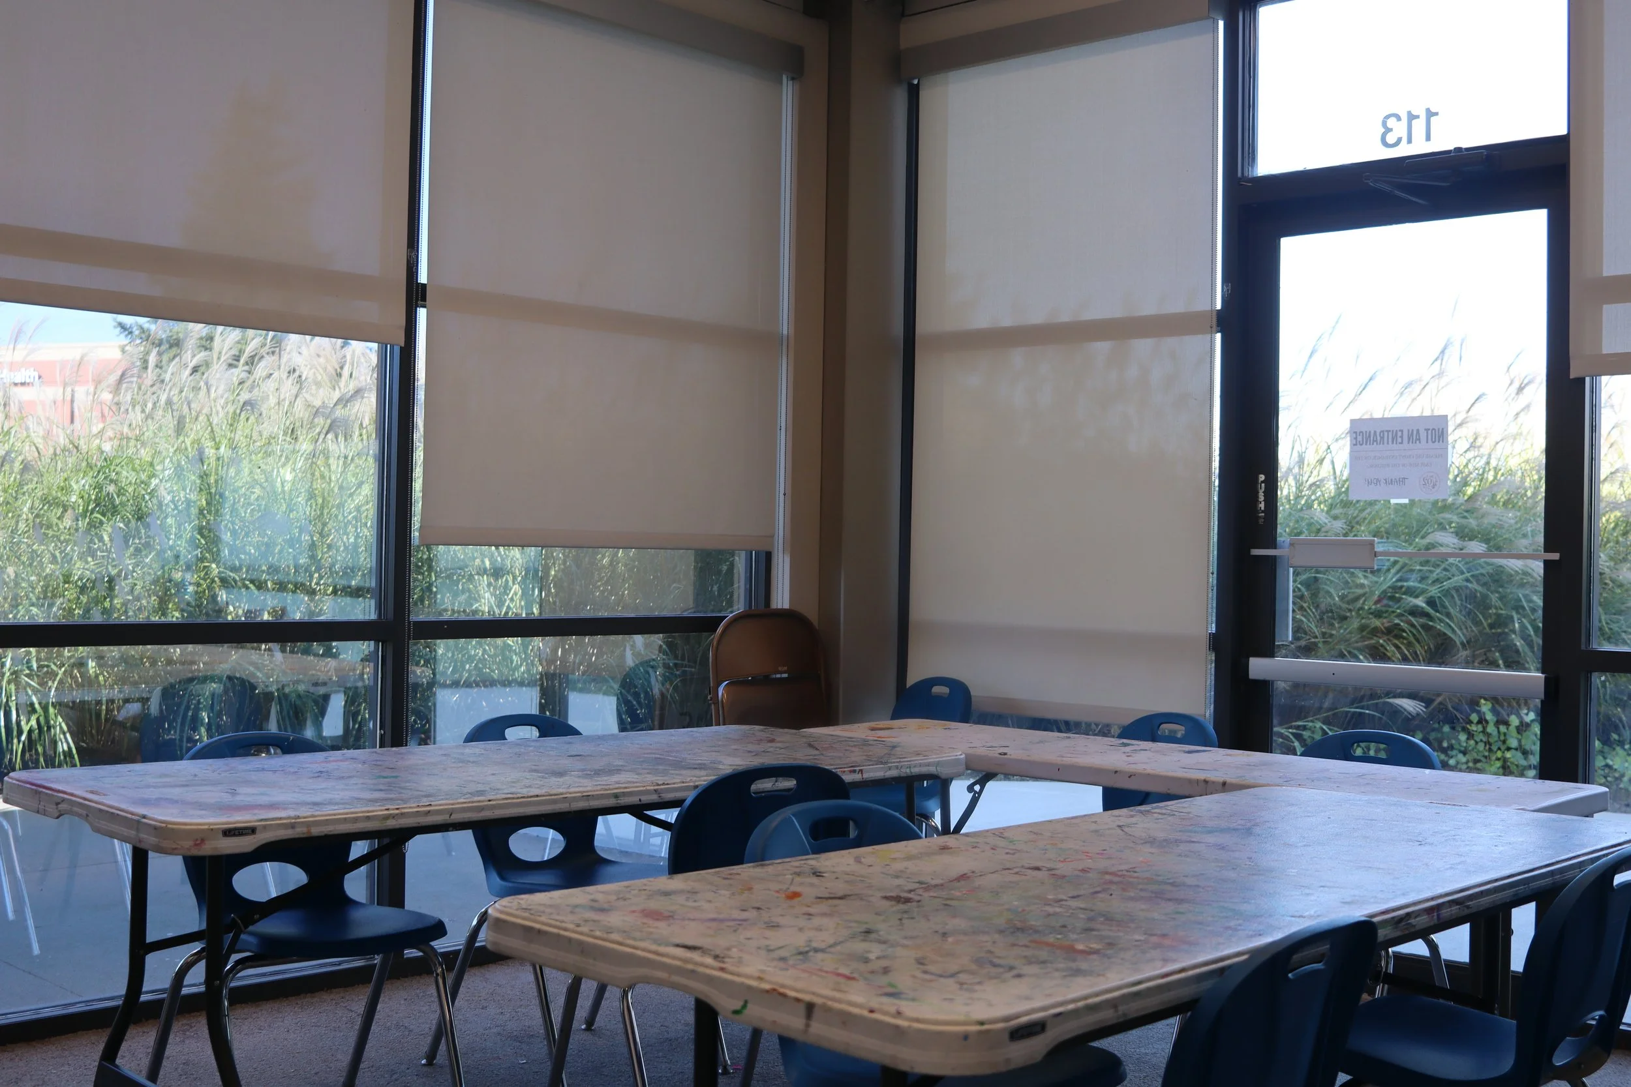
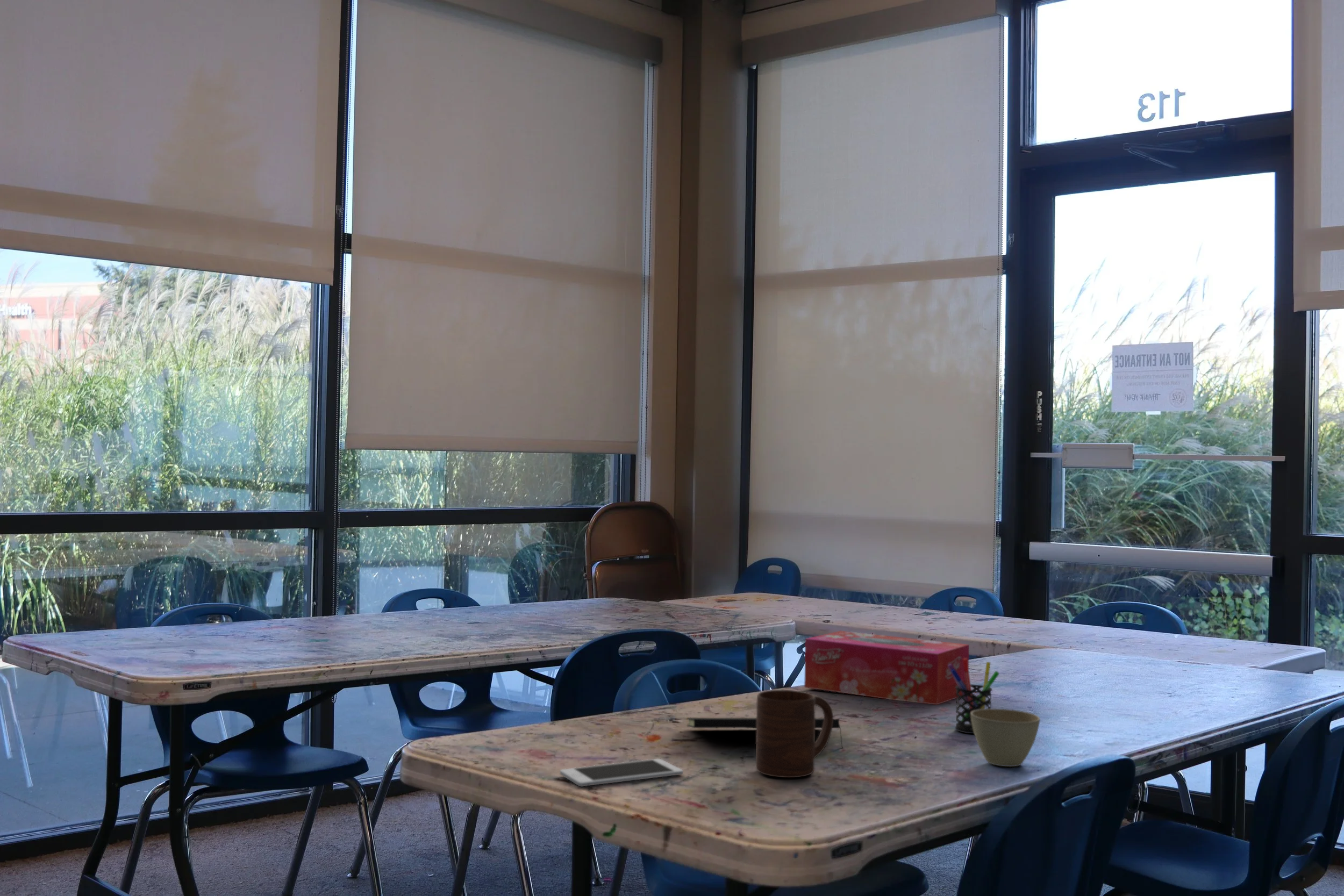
+ cell phone (621, 772)
+ pen holder (976, 696)
+ cup (791, 732)
+ tissue box (886, 666)
+ notepad (756, 722)
+ flower pot (1005, 739)
